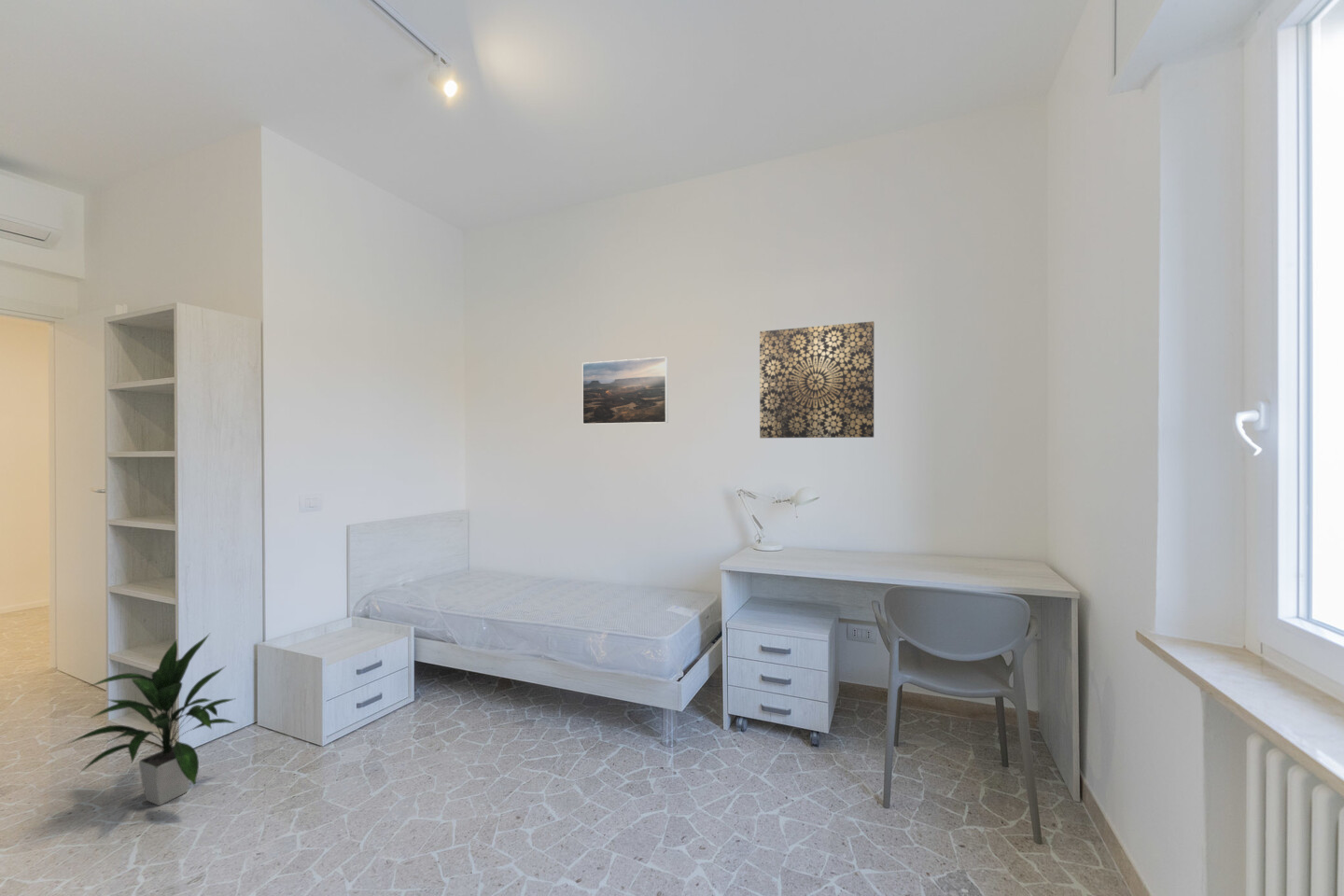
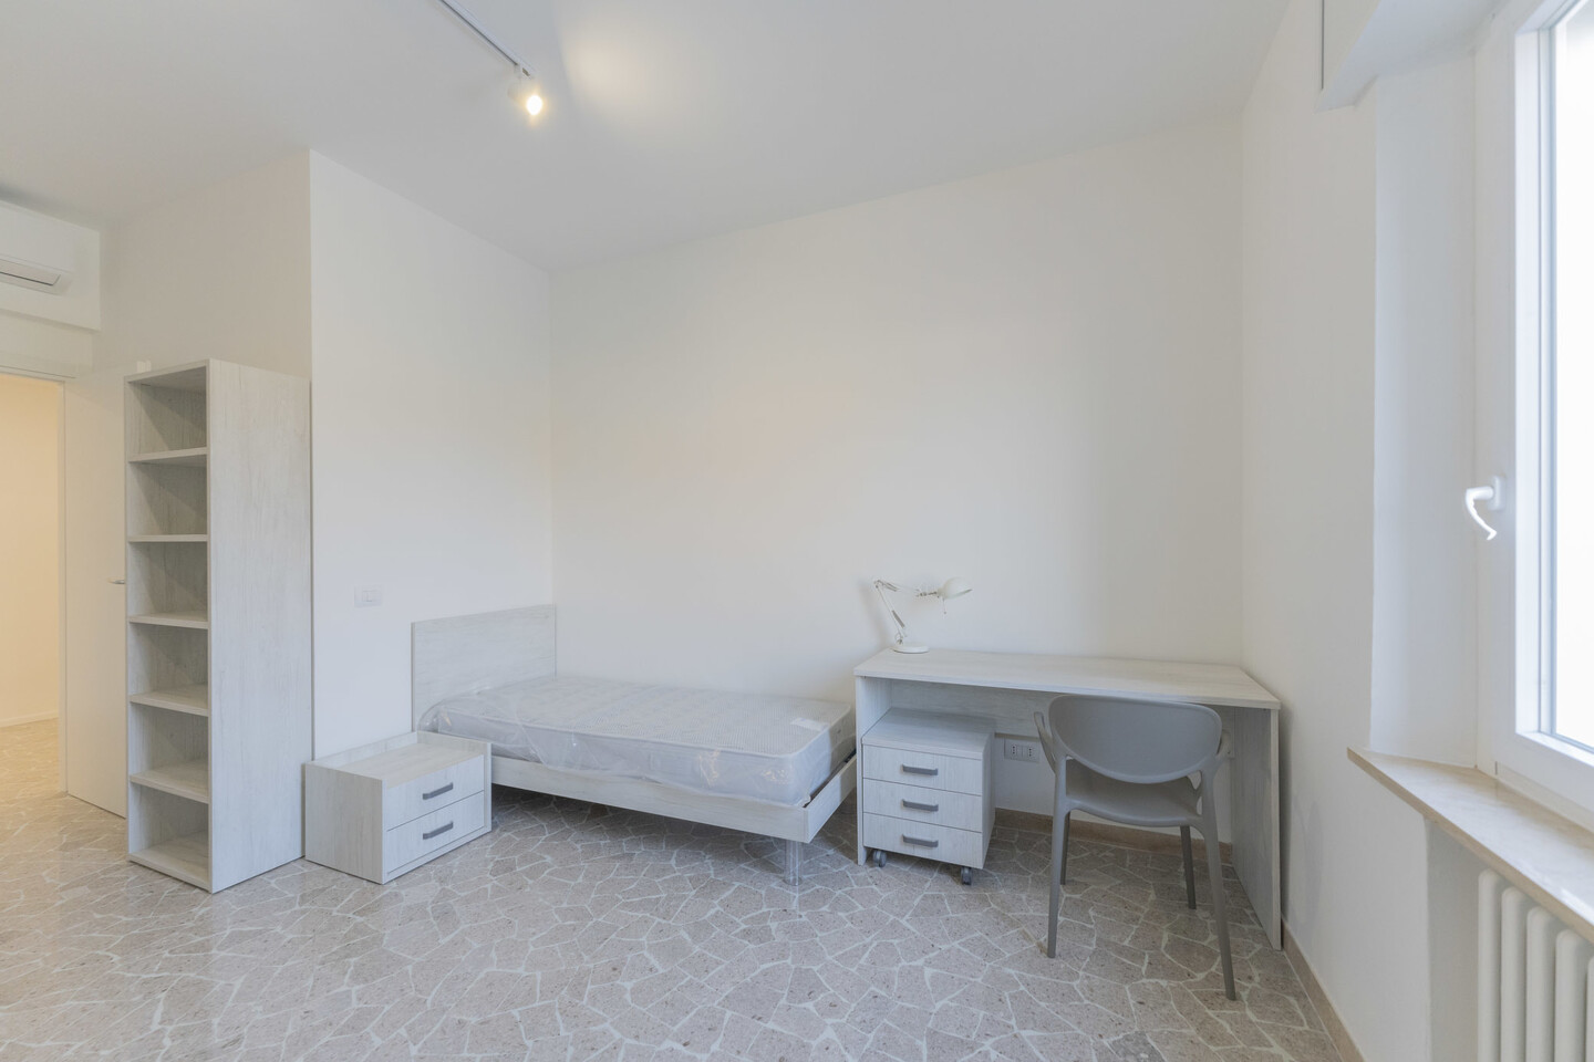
- indoor plant (164, 722)
- wall art (814, 382)
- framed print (623, 392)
